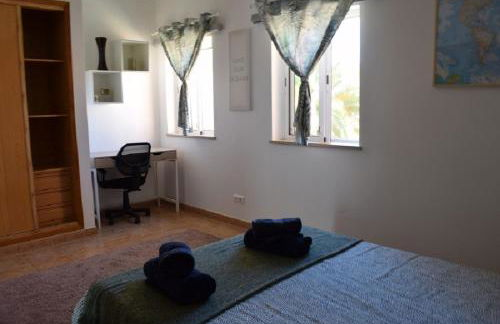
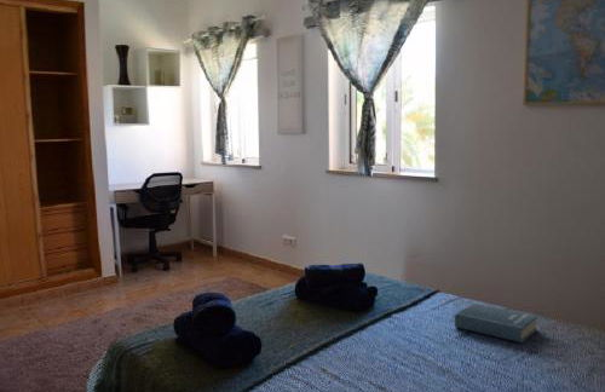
+ book (495, 322)
